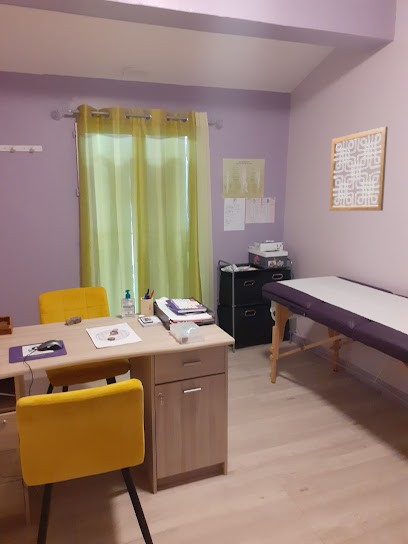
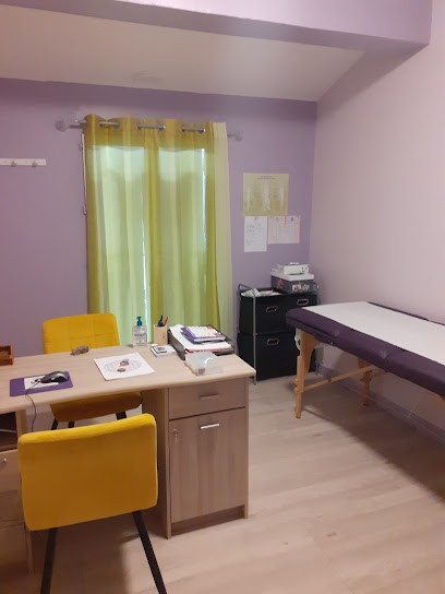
- wall art (355, 170)
